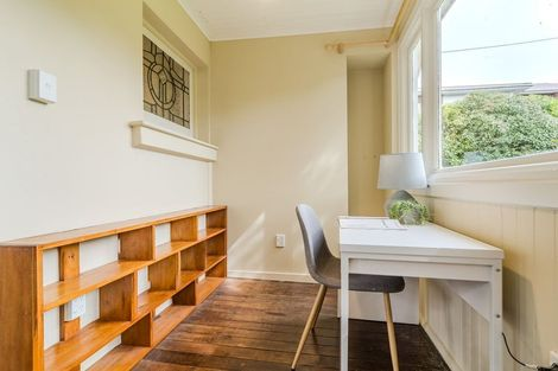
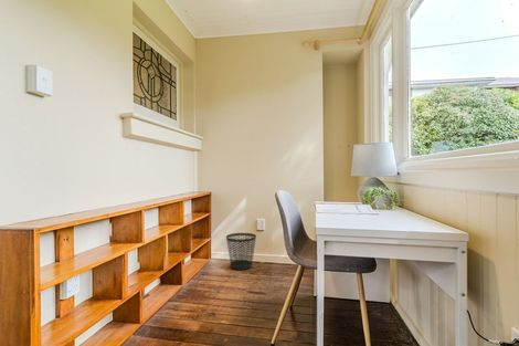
+ wastebasket (241, 251)
